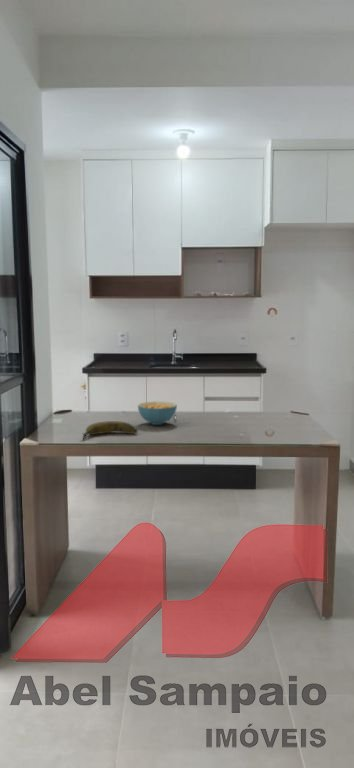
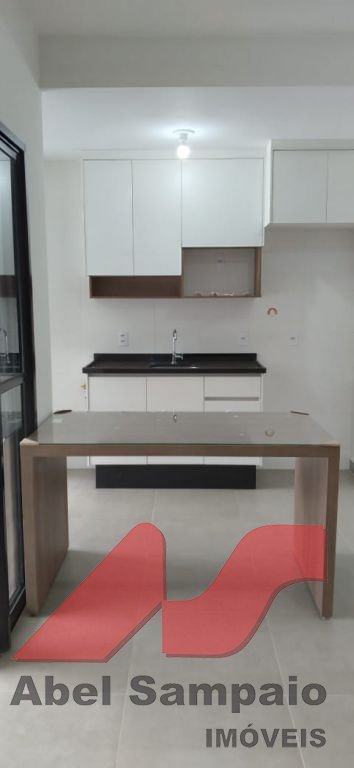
- banana (110, 430)
- cereal bowl (157, 414)
